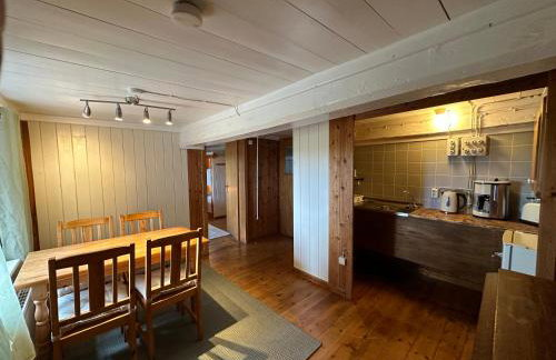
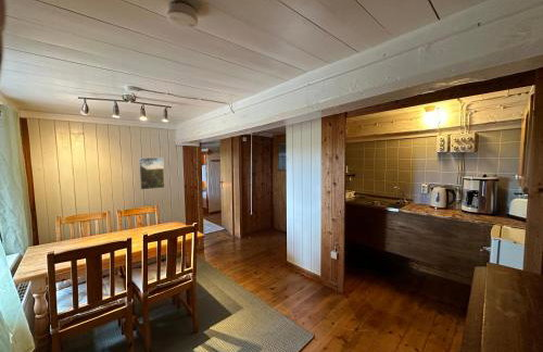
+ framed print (152, 173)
